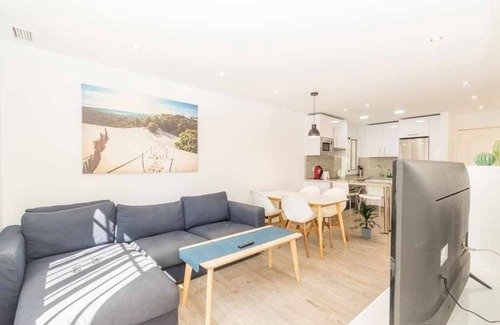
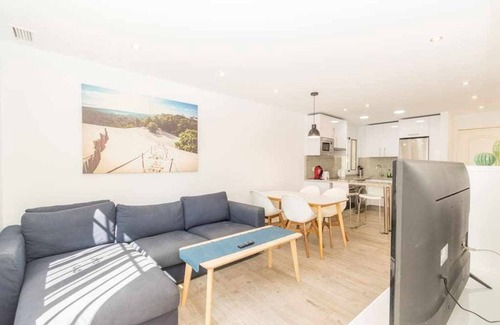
- indoor plant (367, 219)
